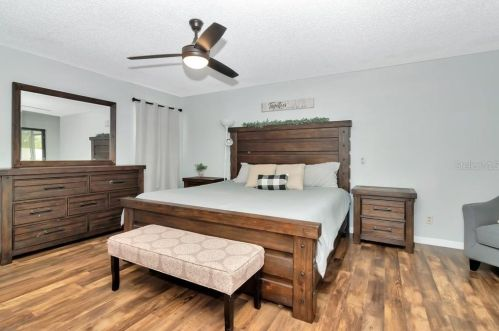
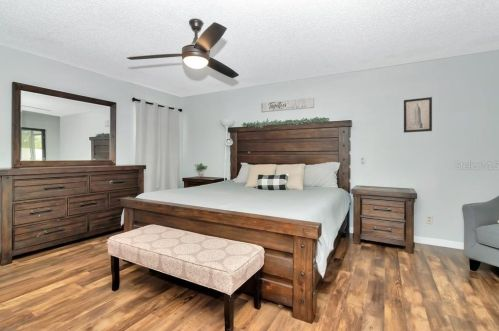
+ wall art (417, 115)
